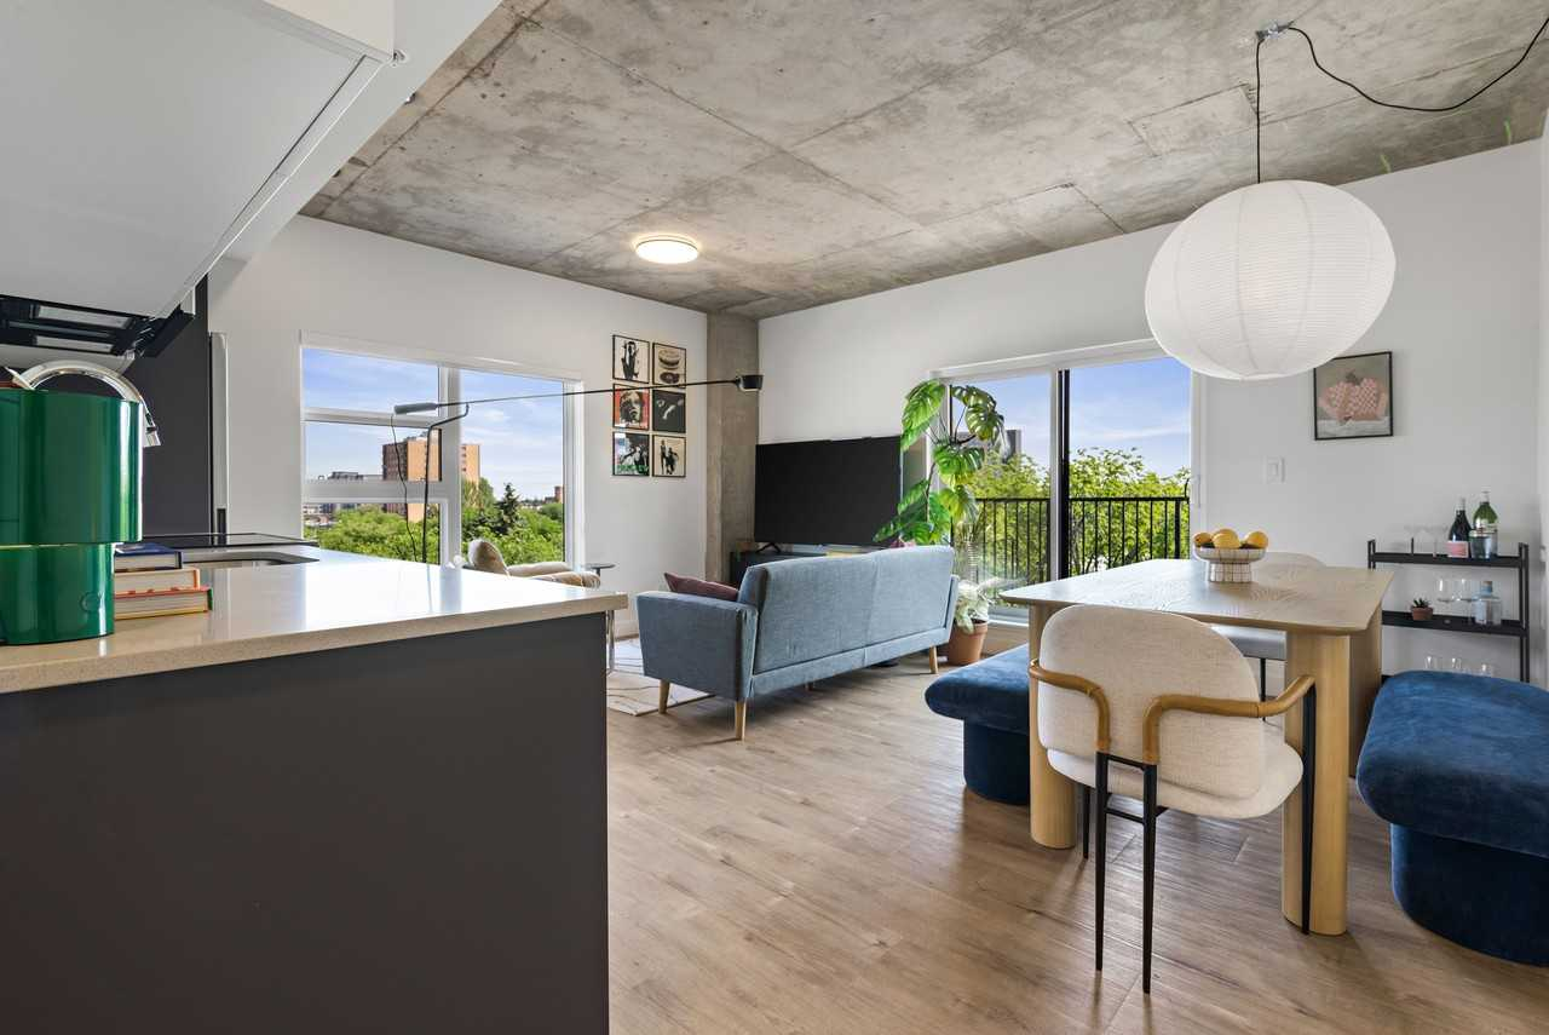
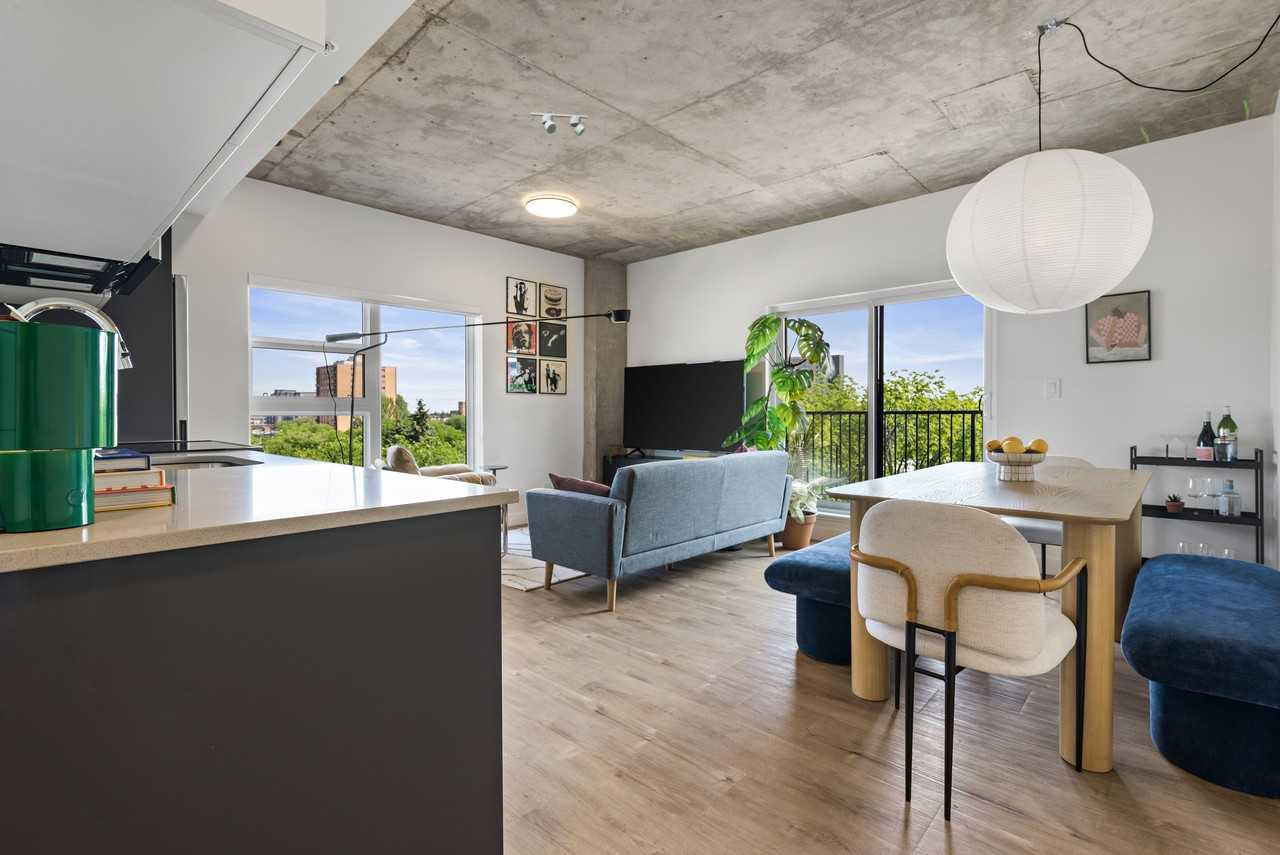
+ track lighting (555, 125)
